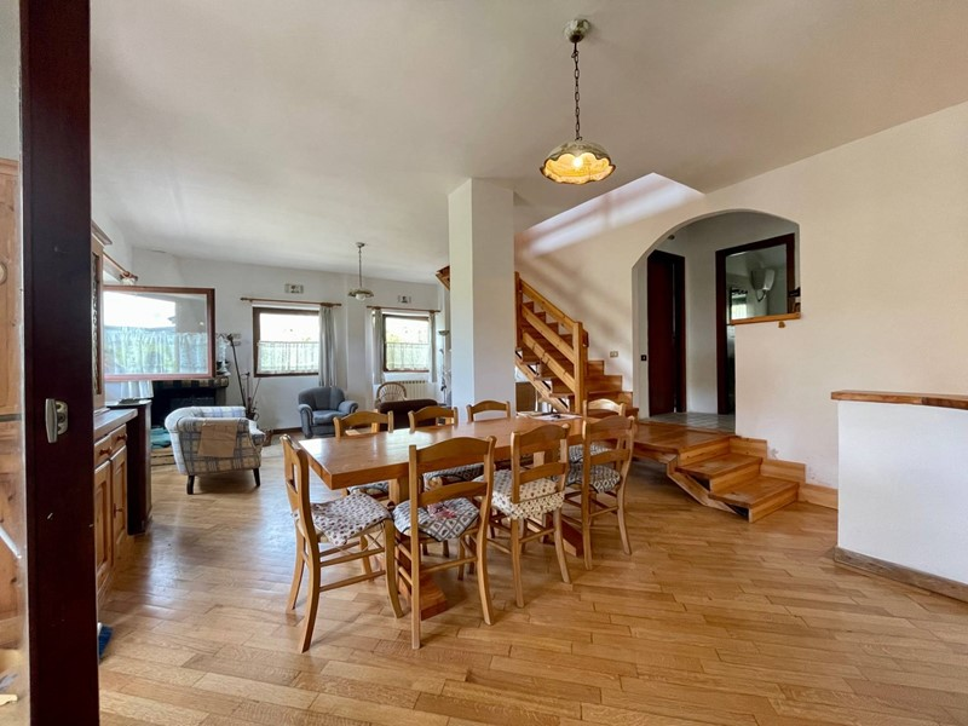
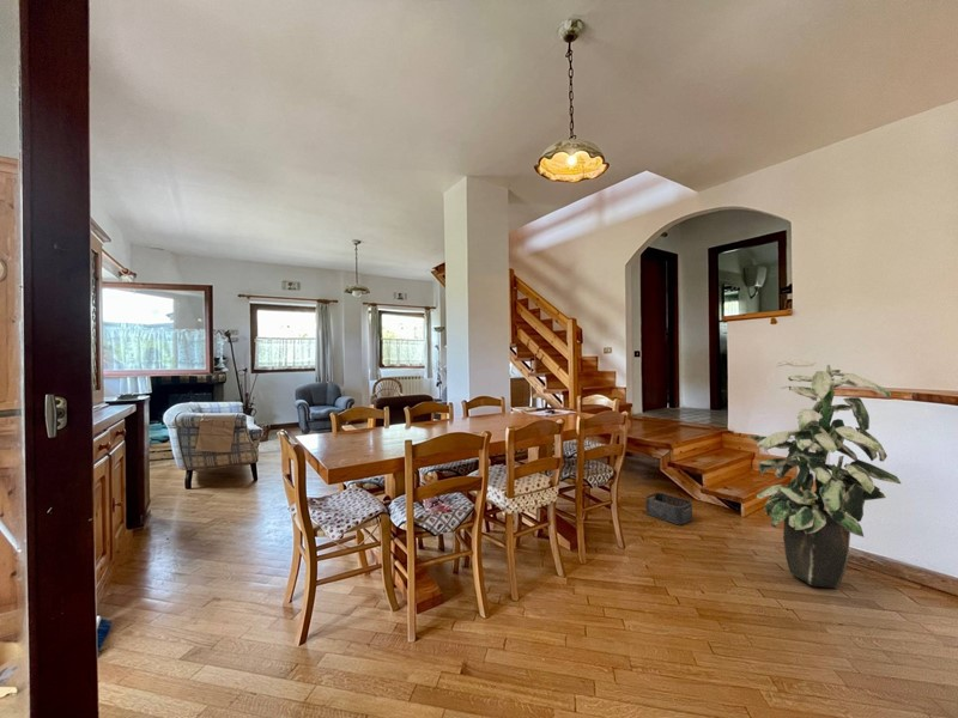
+ storage bin (668, 507)
+ indoor plant (813, 468)
